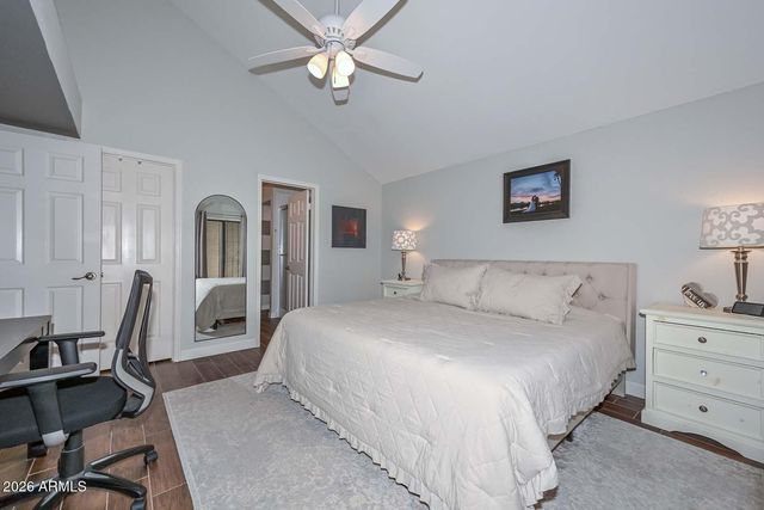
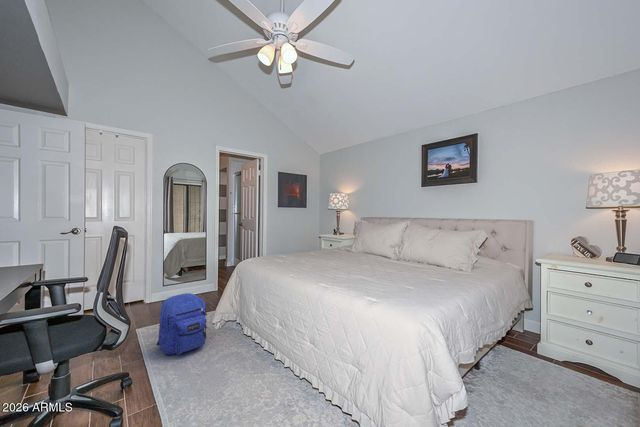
+ backpack (186, 321)
